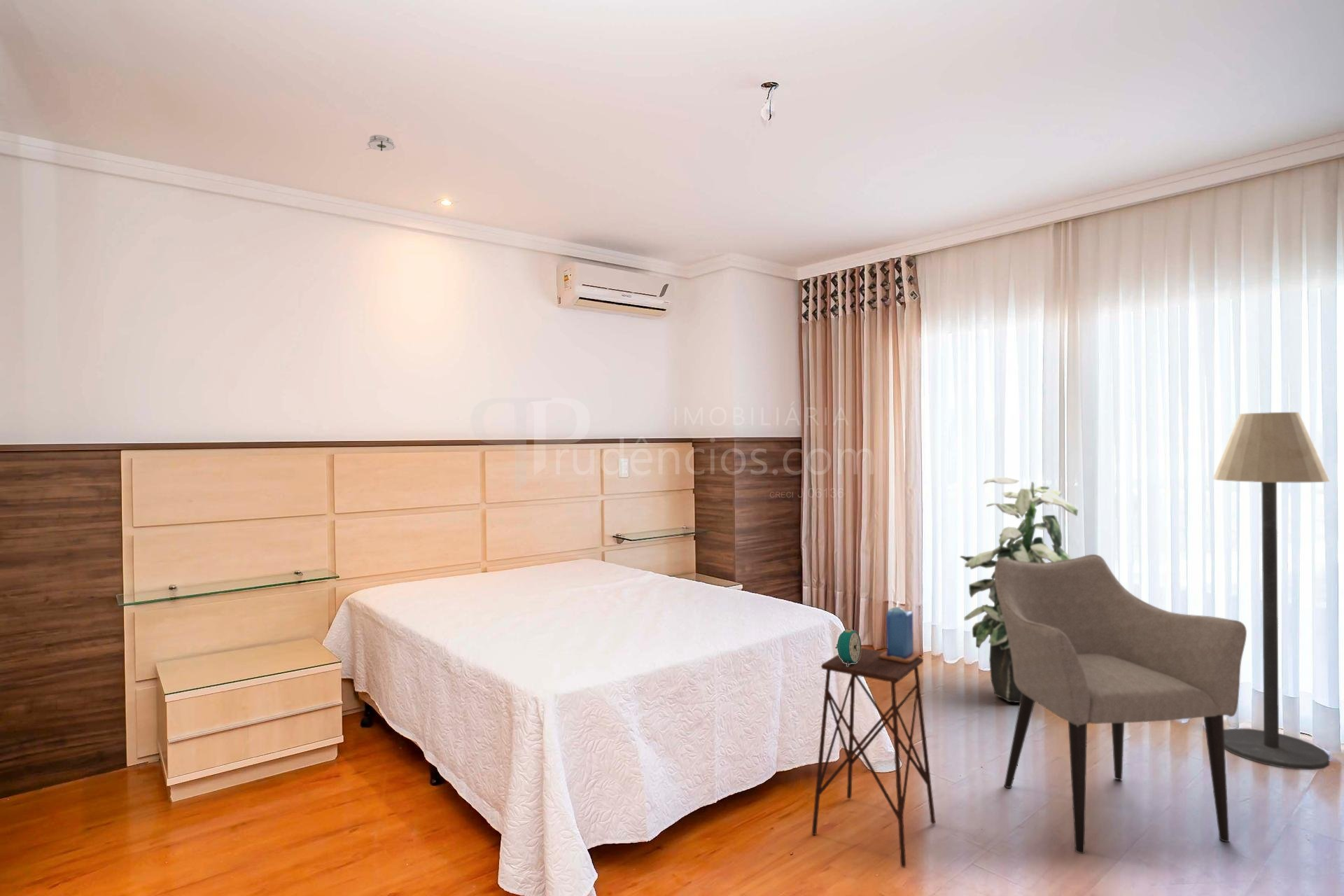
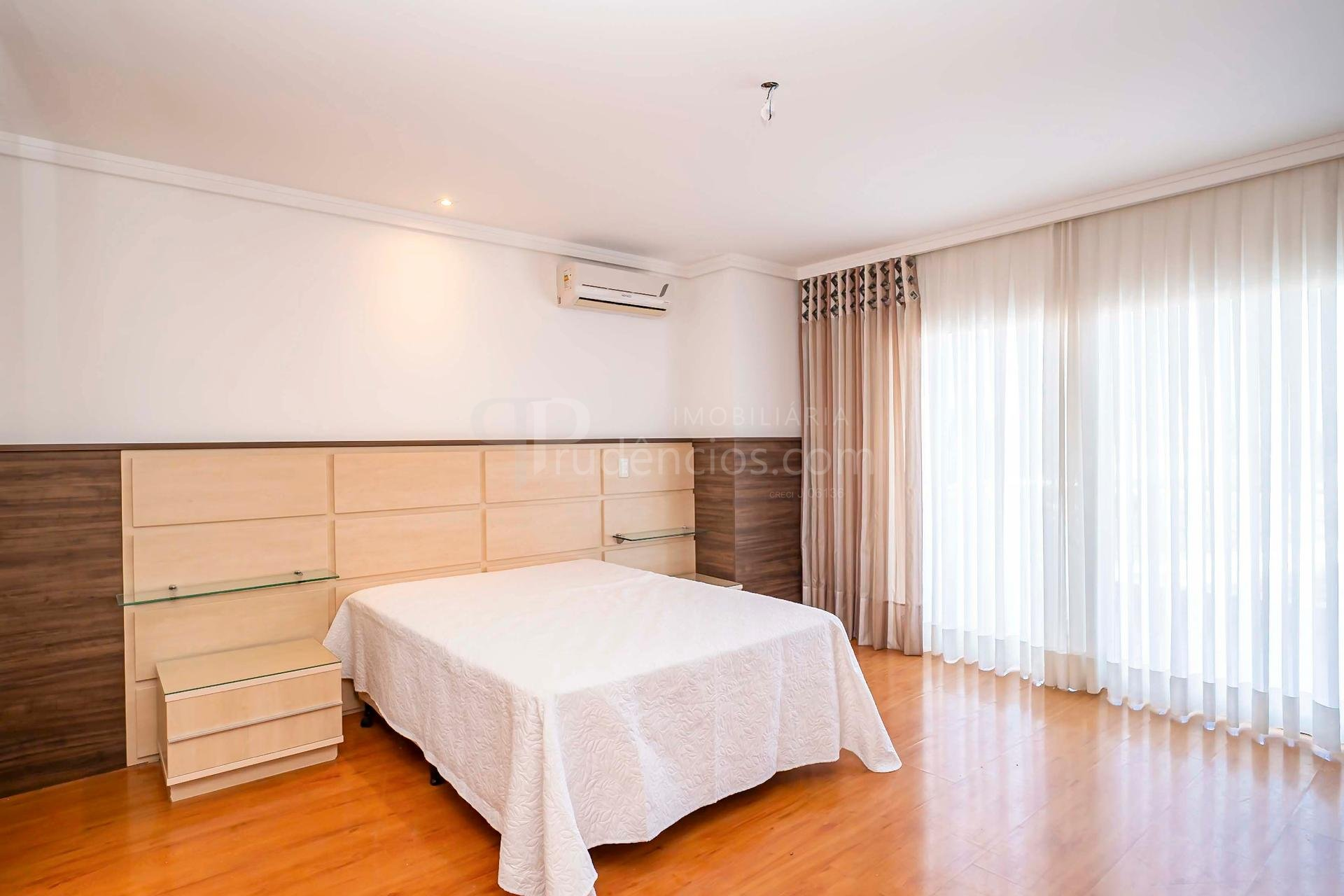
- indoor plant (996, 592)
- armchair (1093, 685)
- side table (870, 743)
- floor lamp (1270, 582)
- smoke detector (380, 143)
- alarm clock (847, 645)
- candle (898, 629)
